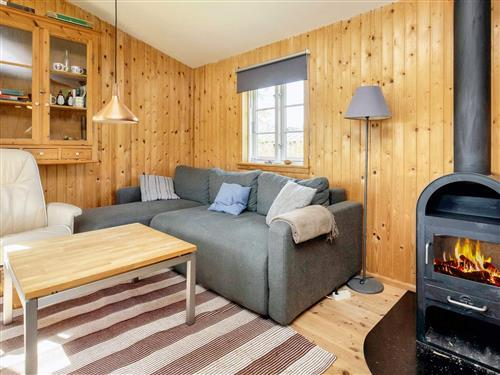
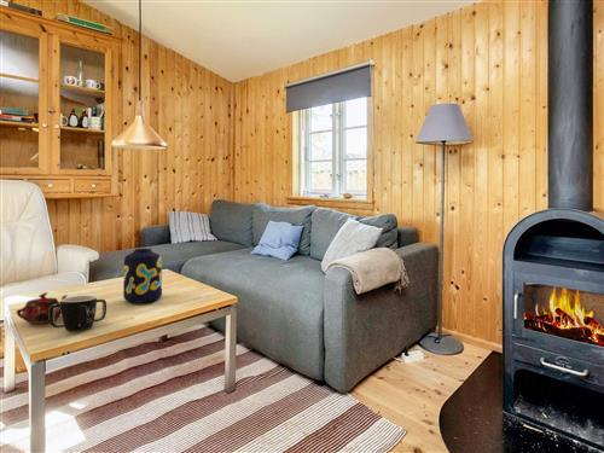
+ teapot (43, 306)
+ vase (143, 274)
+ mug (79, 313)
